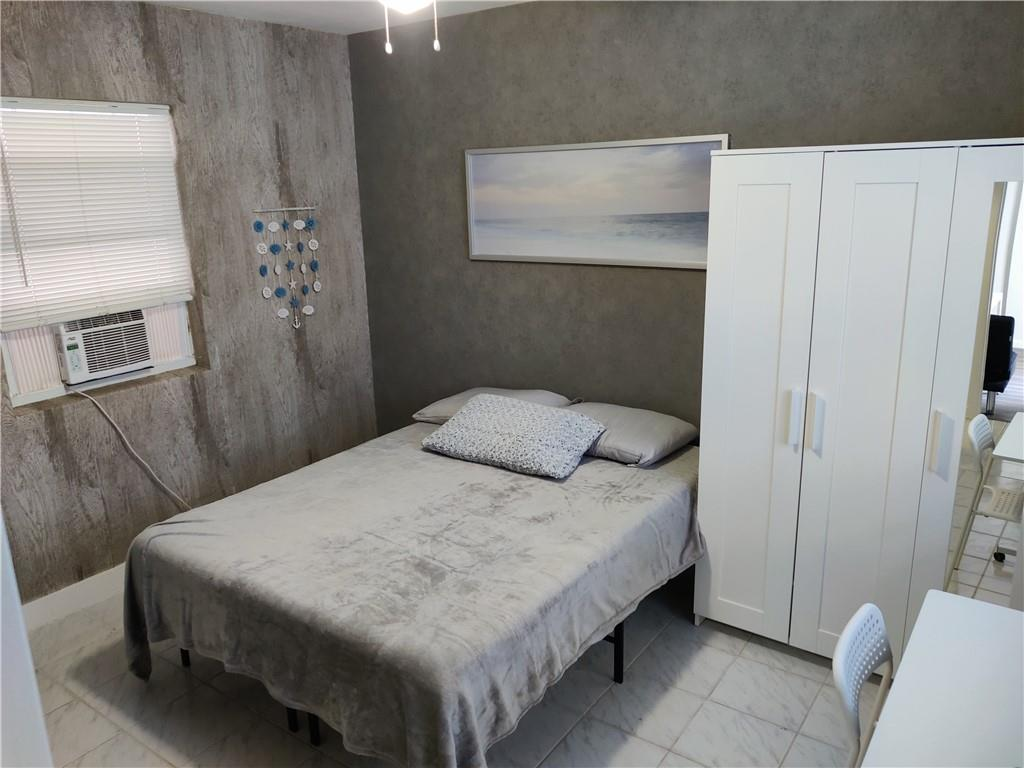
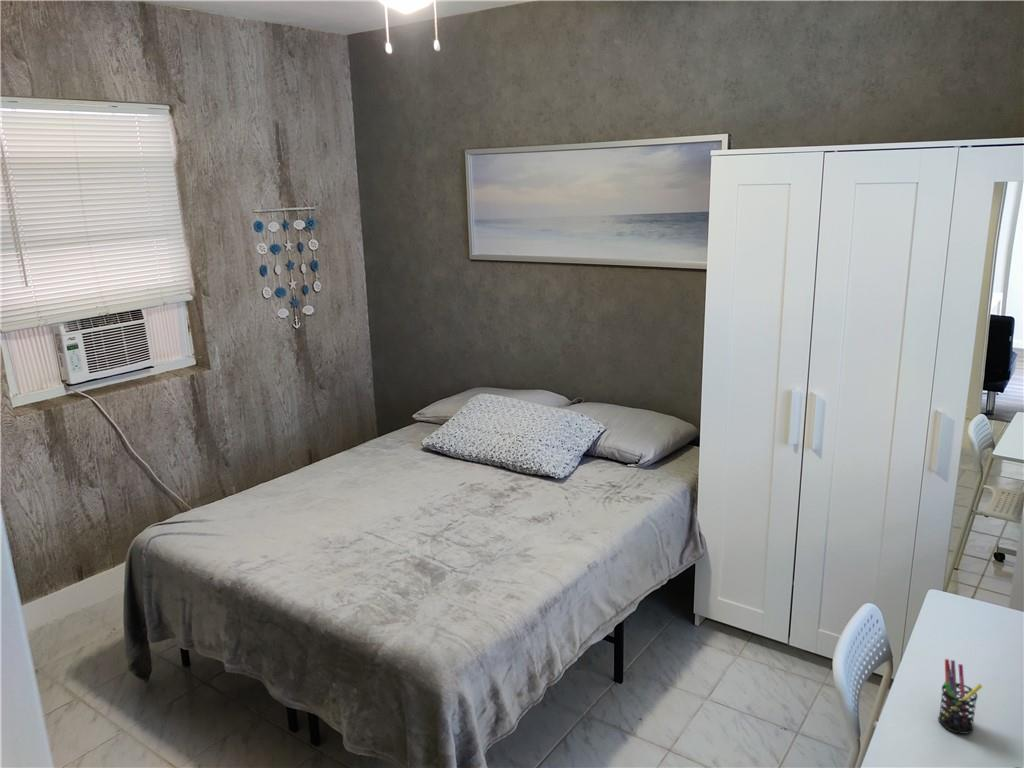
+ pen holder (954, 696)
